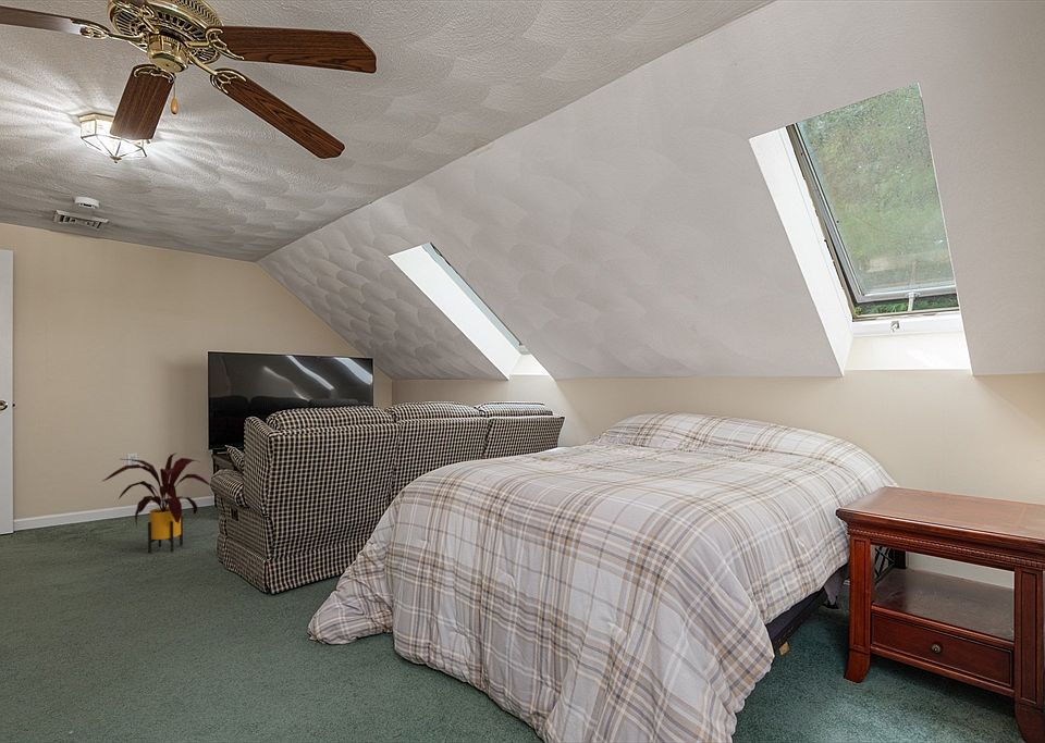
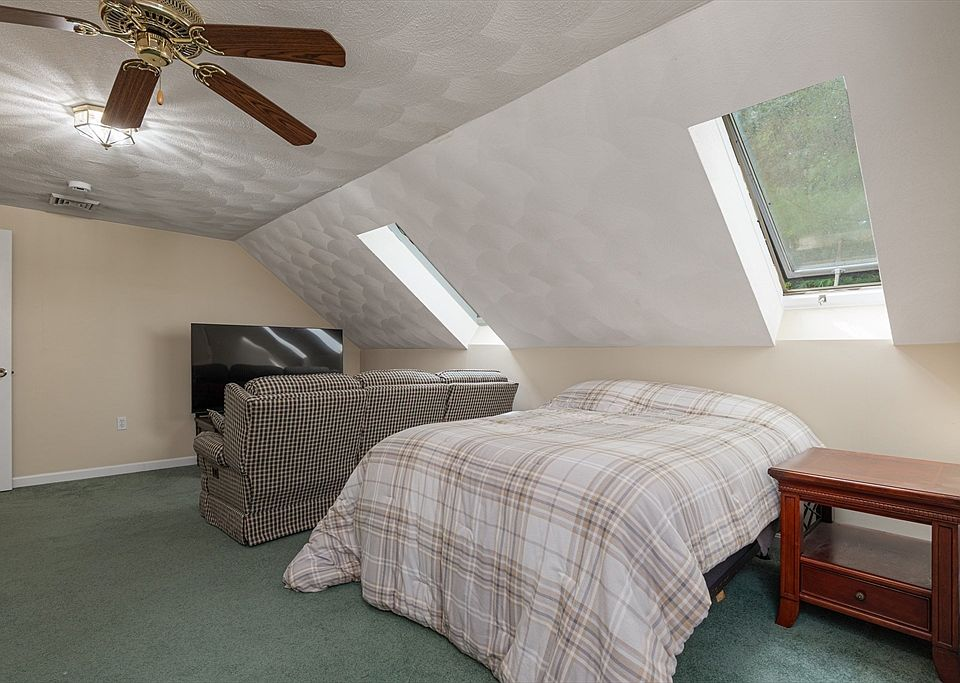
- house plant (160, 503)
